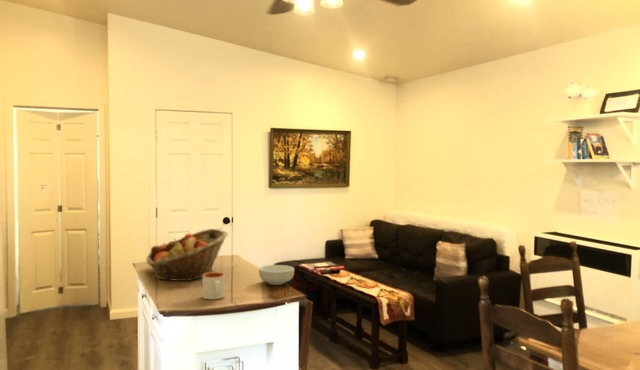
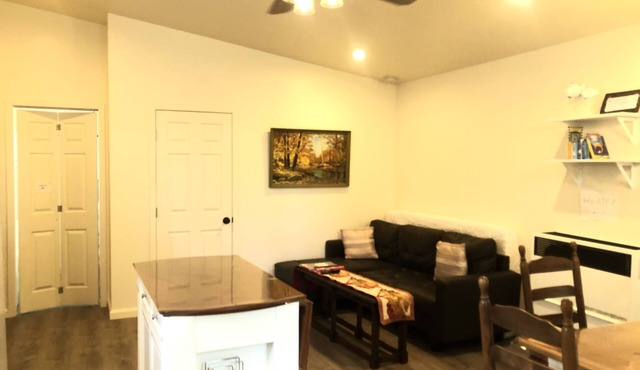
- fruit basket (187, 252)
- mug (214, 286)
- cereal bowl (276, 275)
